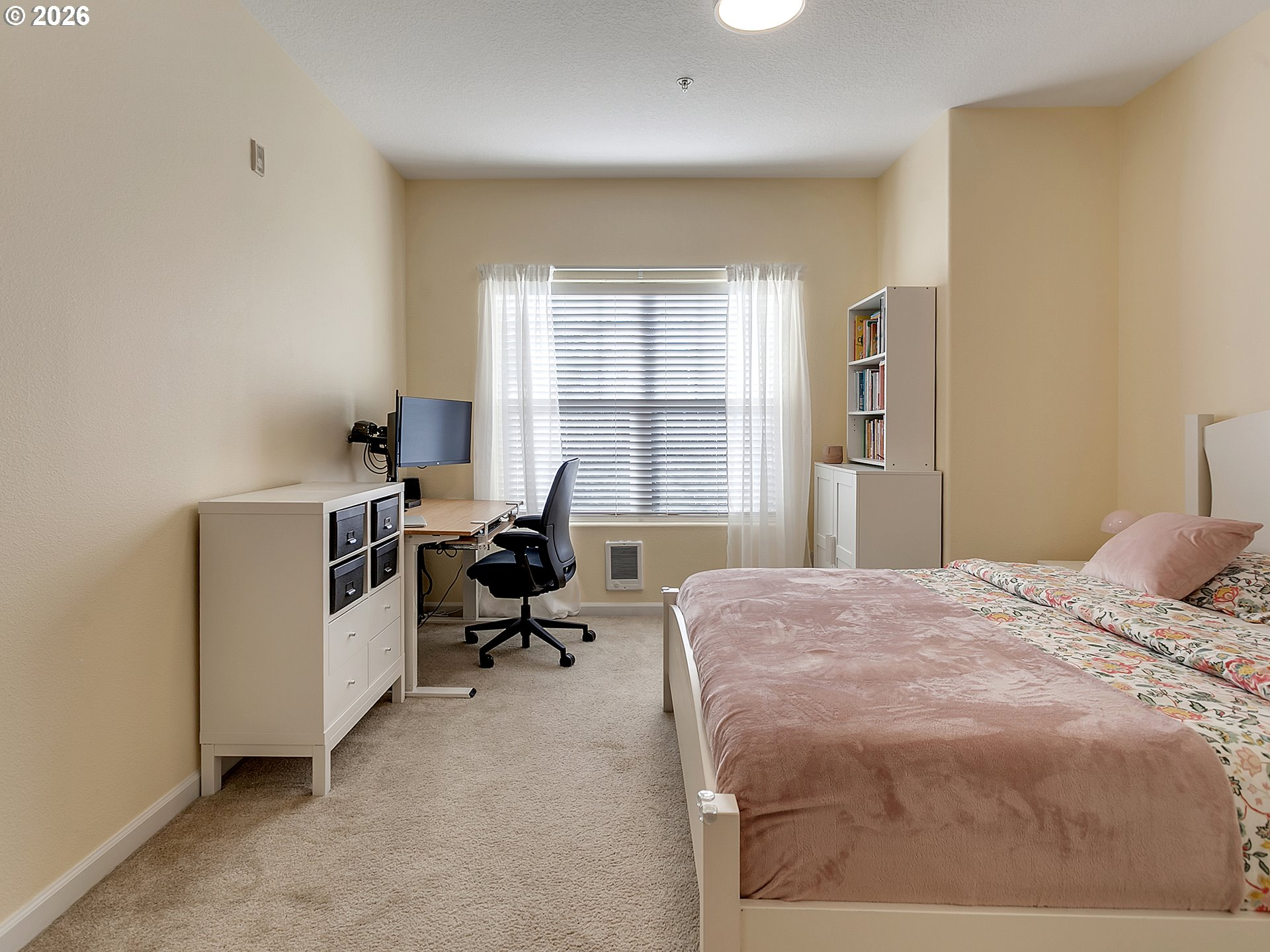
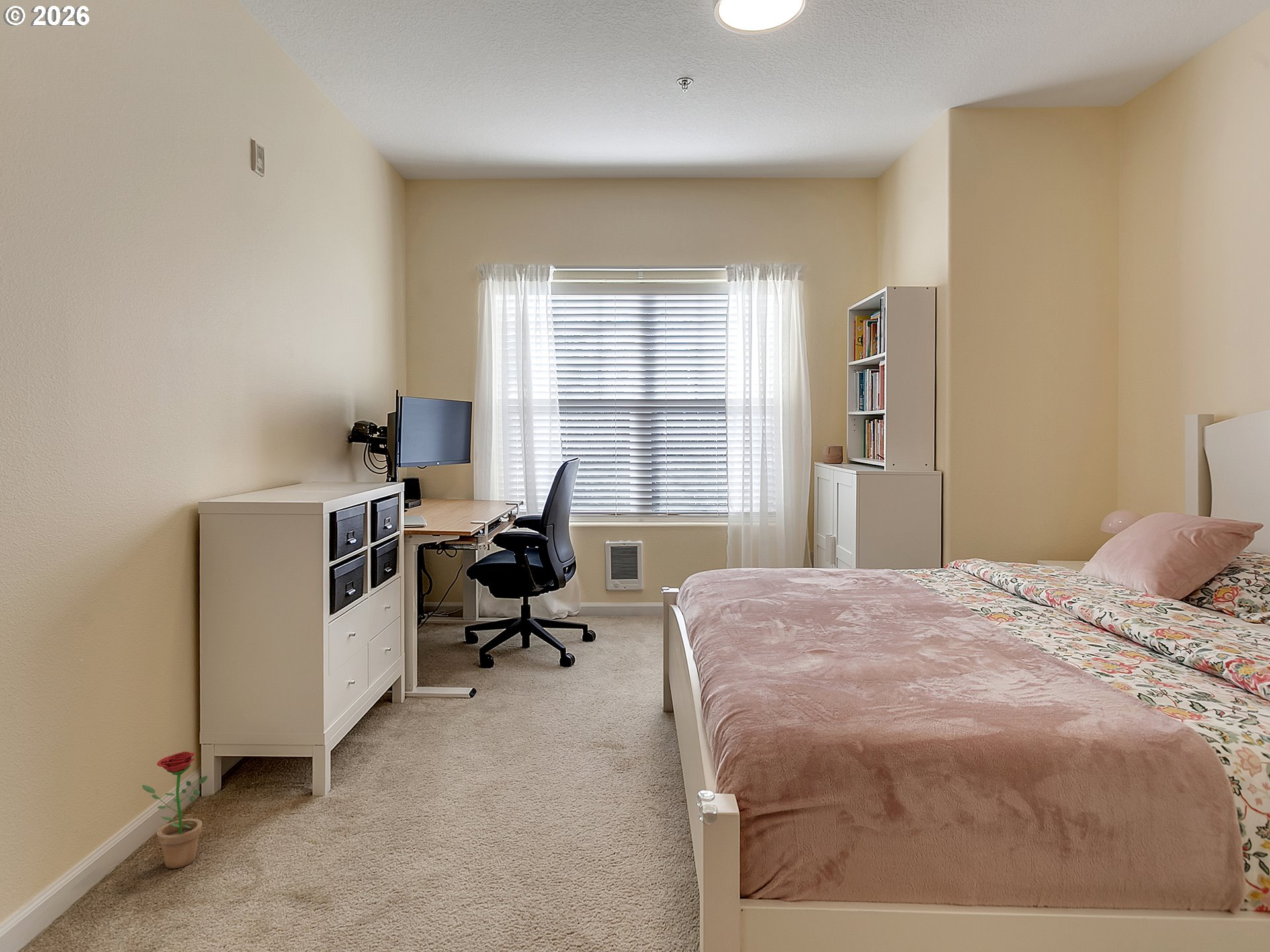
+ decorative plant (164, 808)
